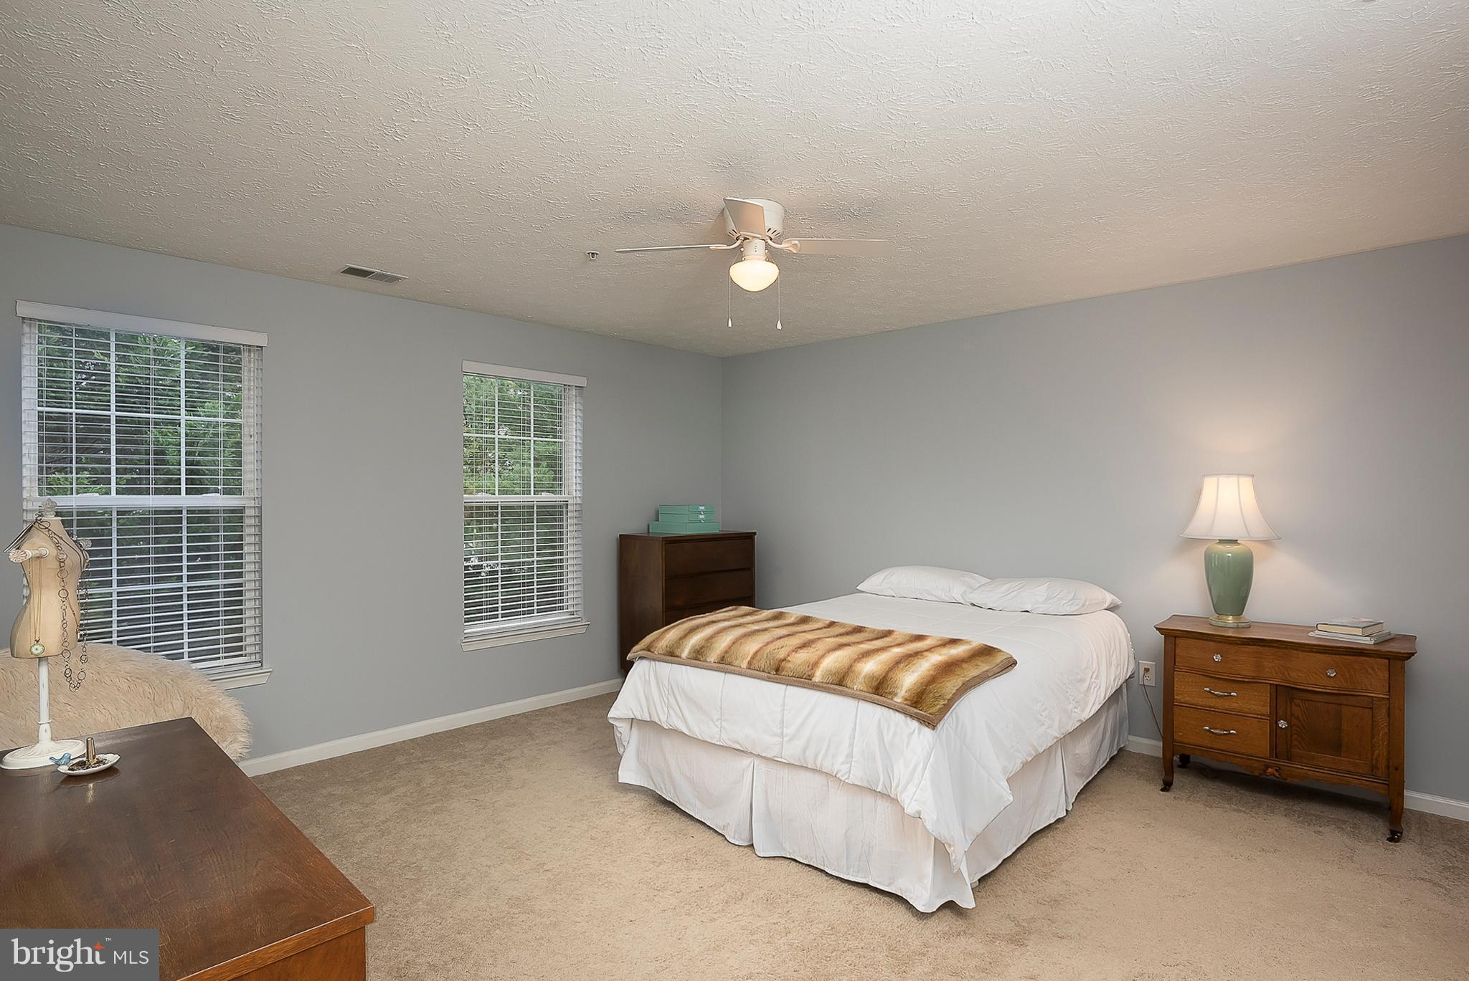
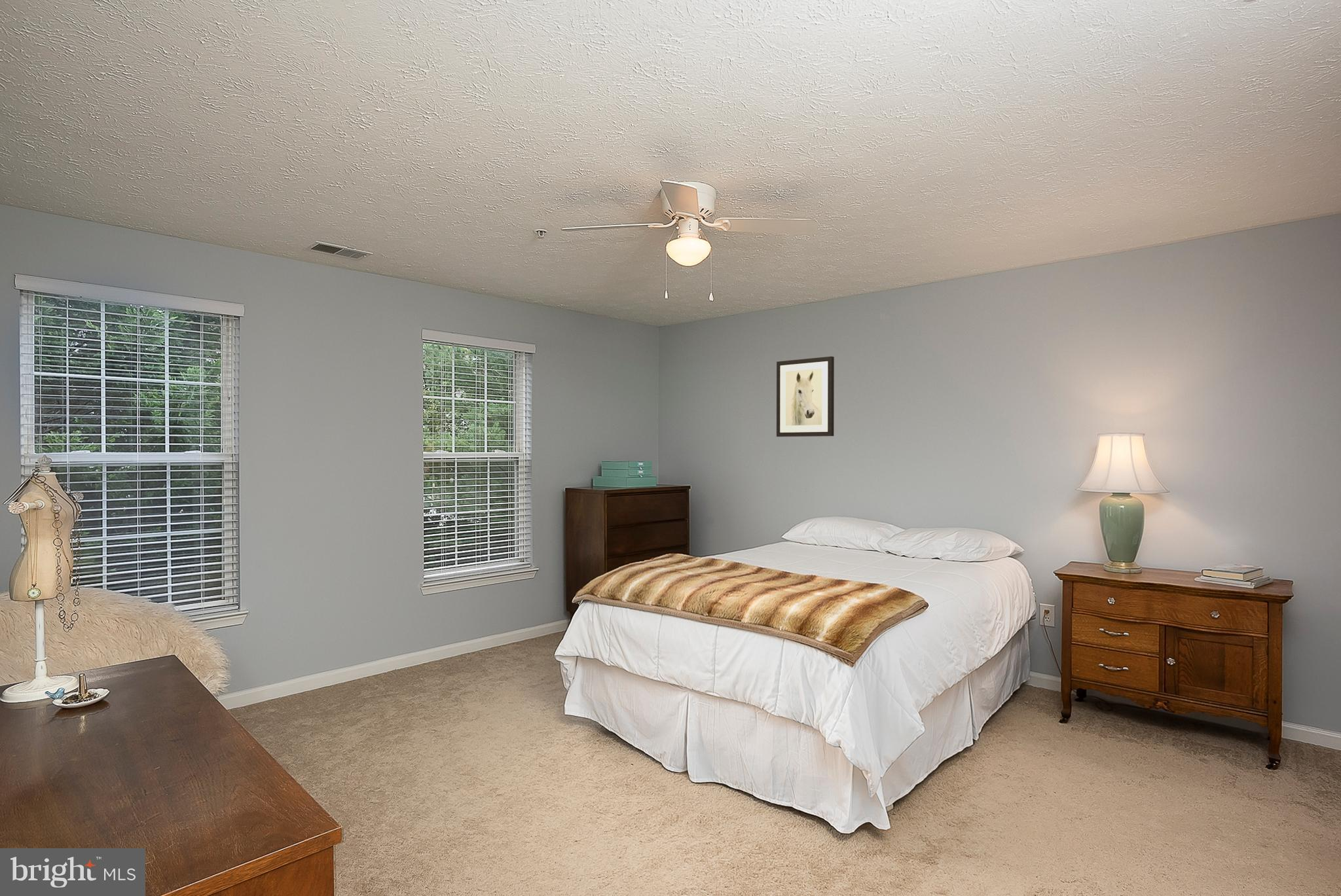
+ wall art (804, 397)
